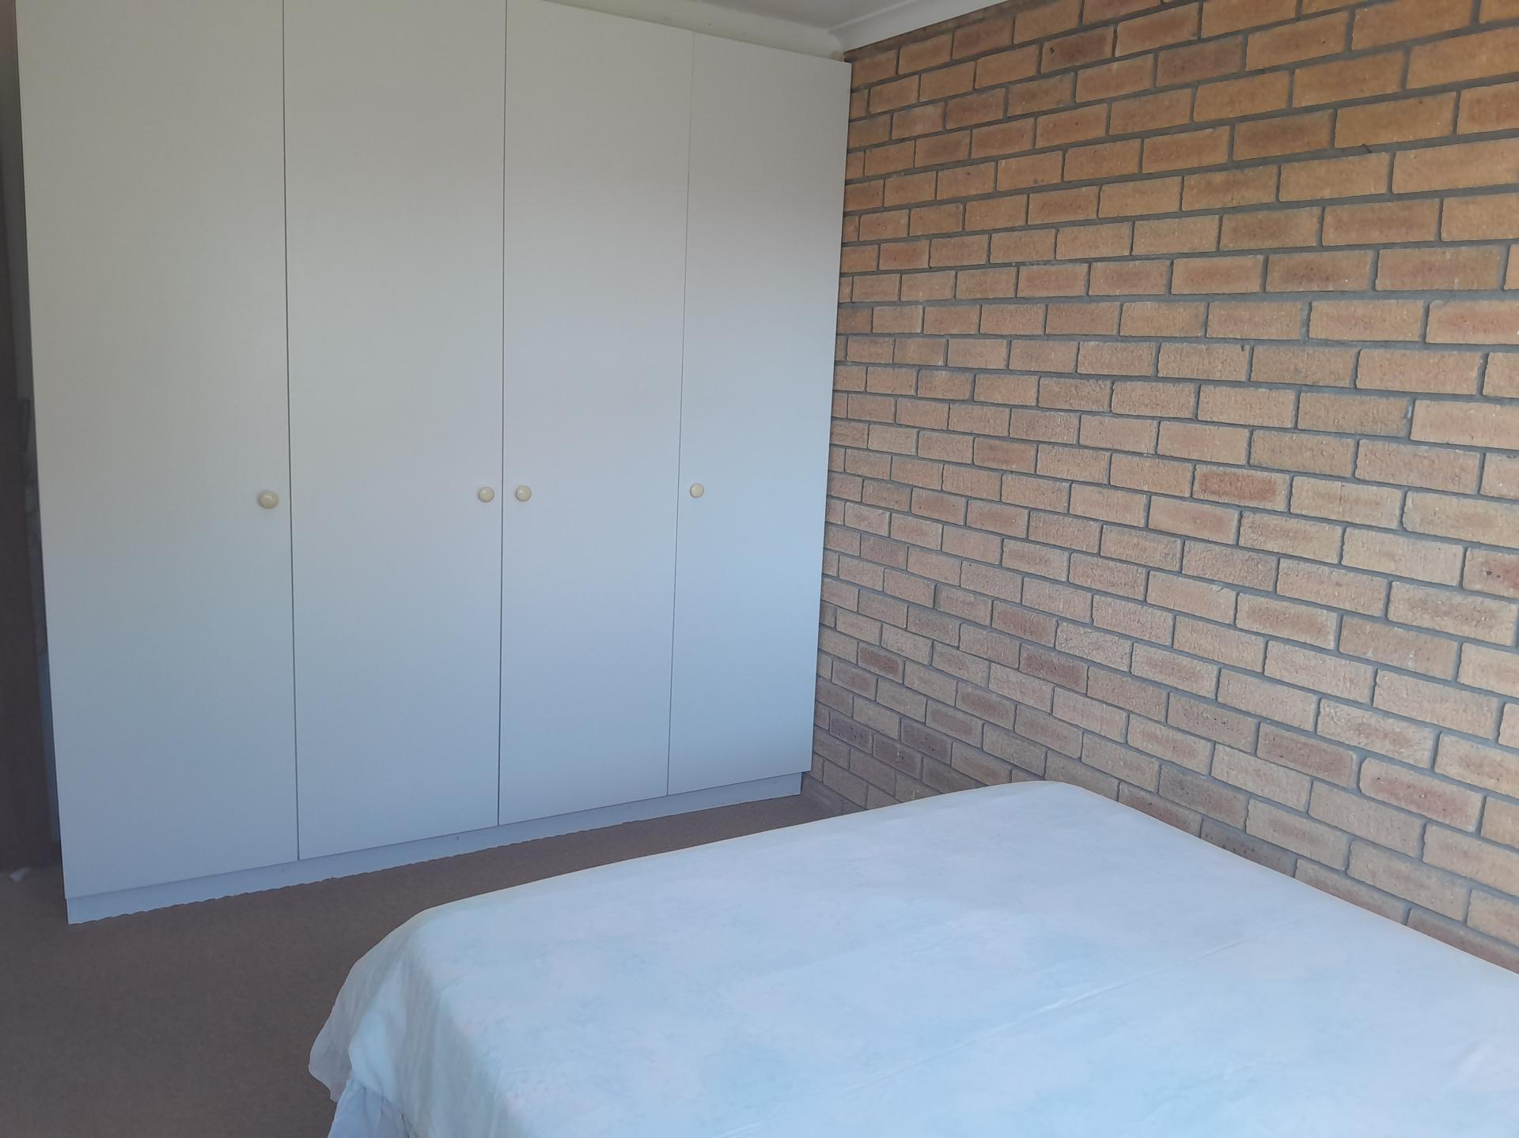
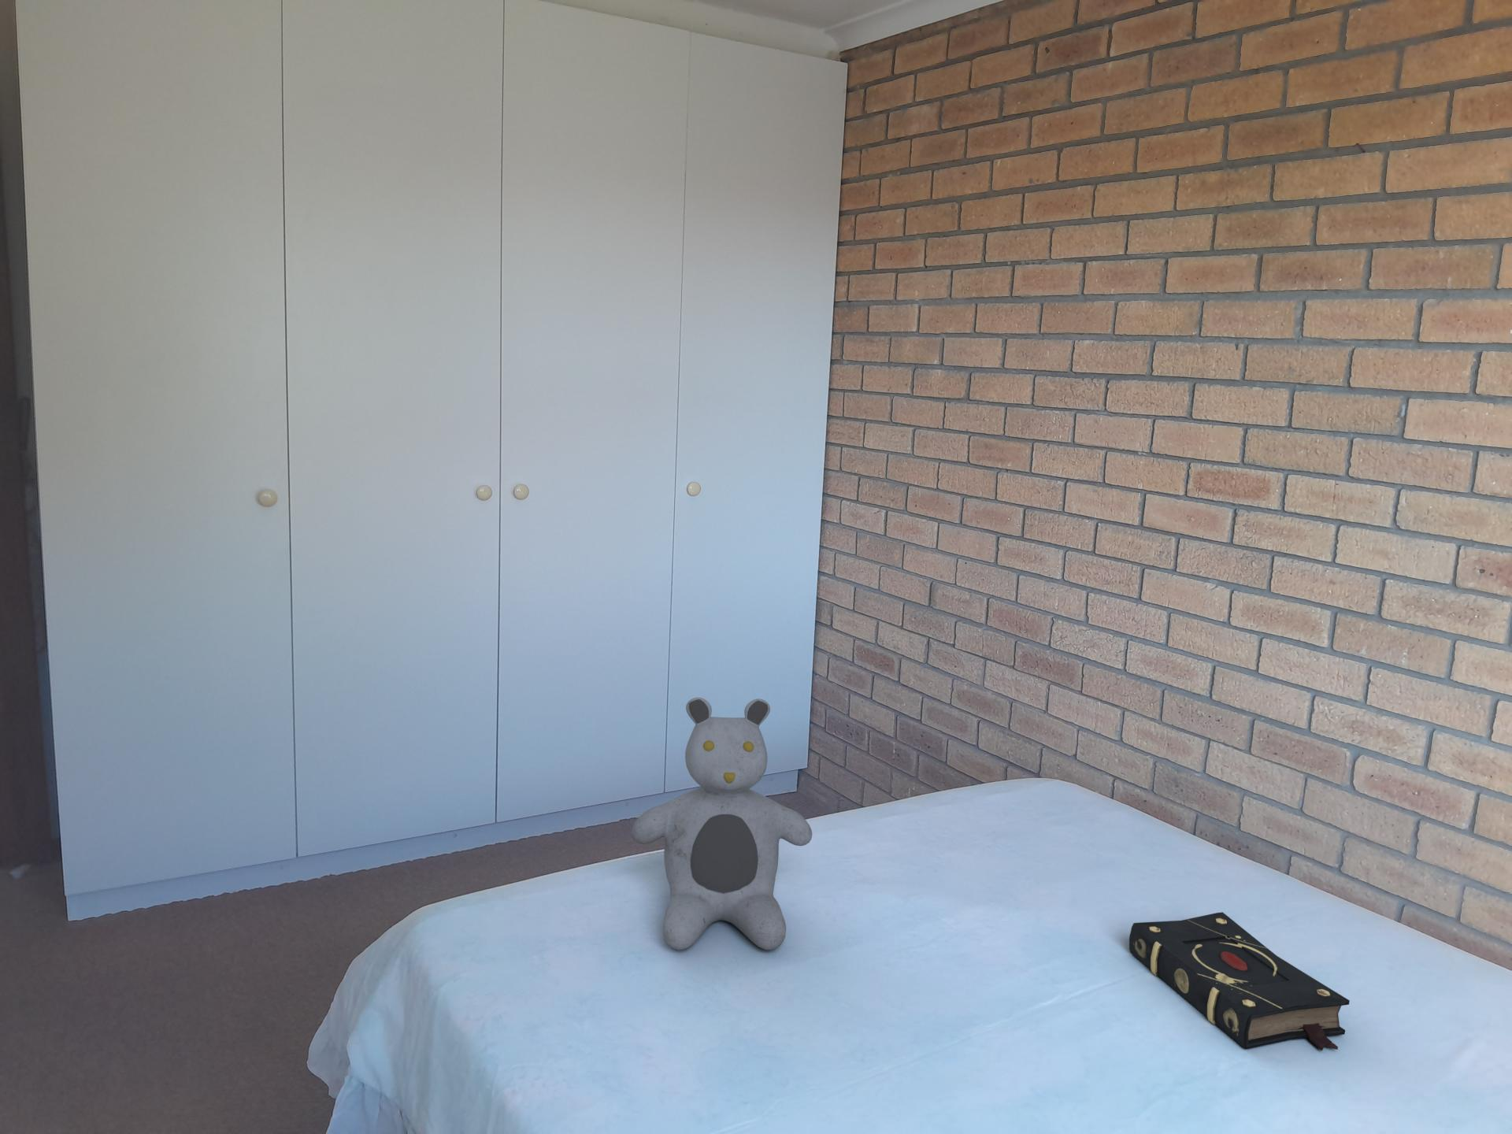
+ teddy bear (725, 816)
+ book (1237, 979)
